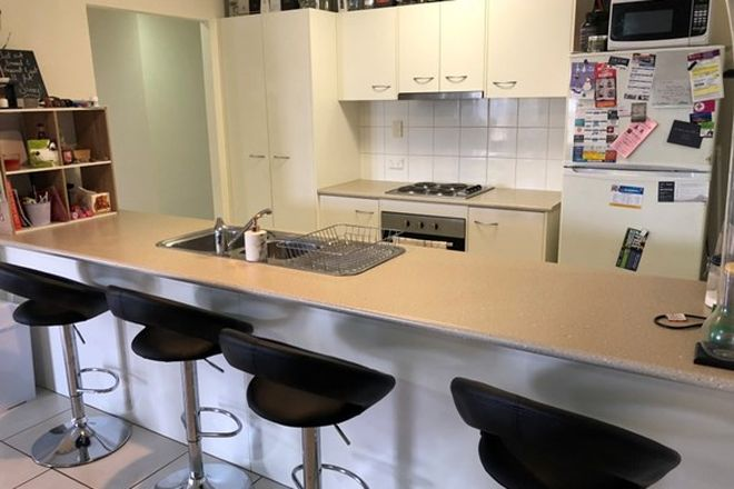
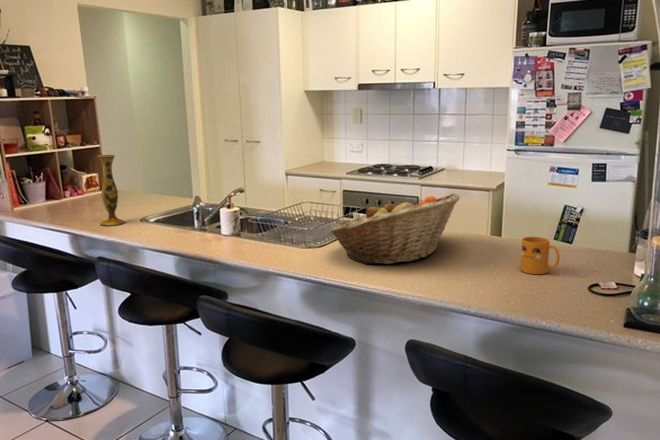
+ vase (108, 189)
+ mug (540, 256)
+ fruit basket (396, 223)
